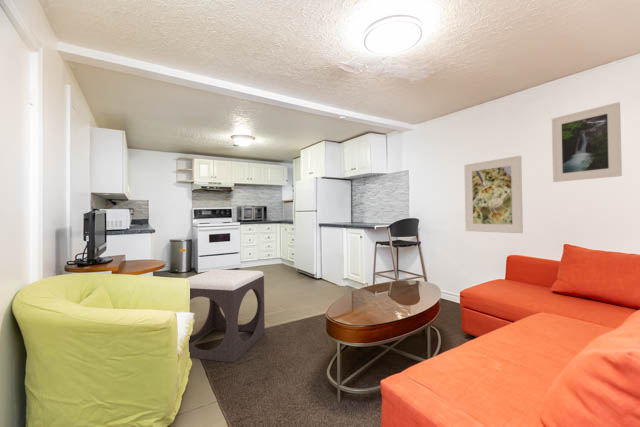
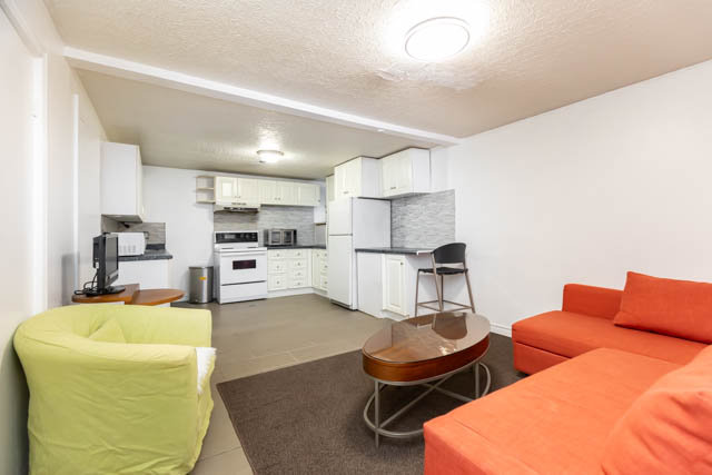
- footstool (222, 308)
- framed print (491, 196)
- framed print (584, 145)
